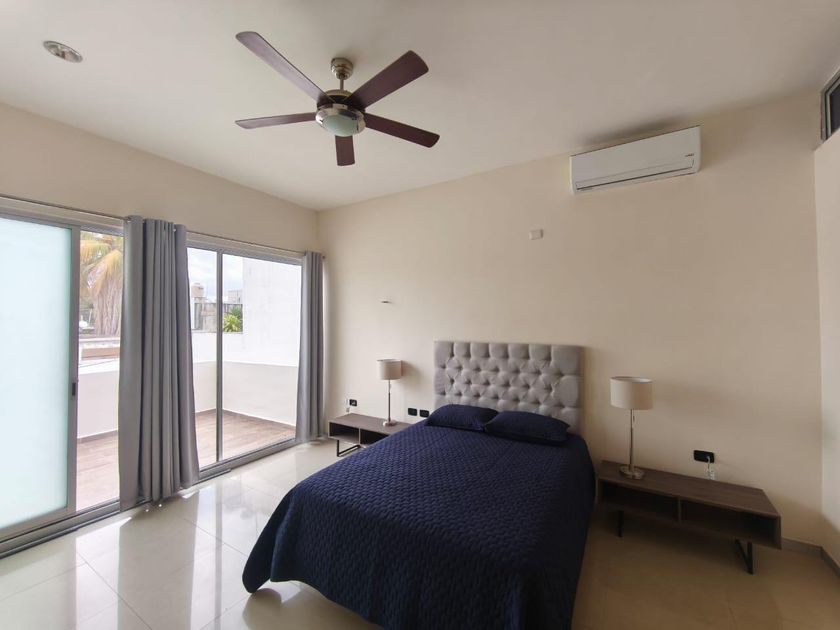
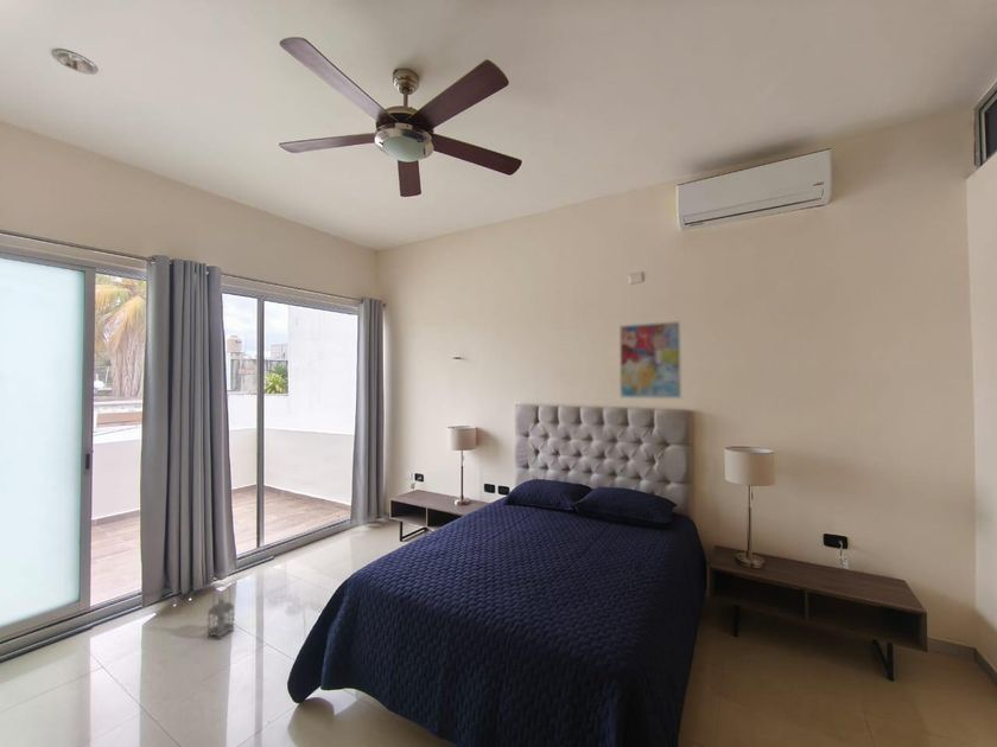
+ wall art (649, 360)
+ lantern (221, 608)
